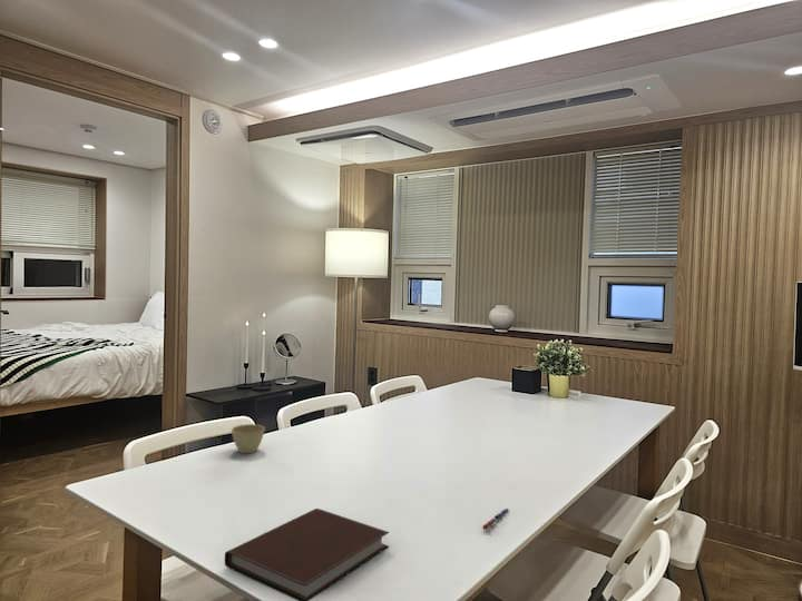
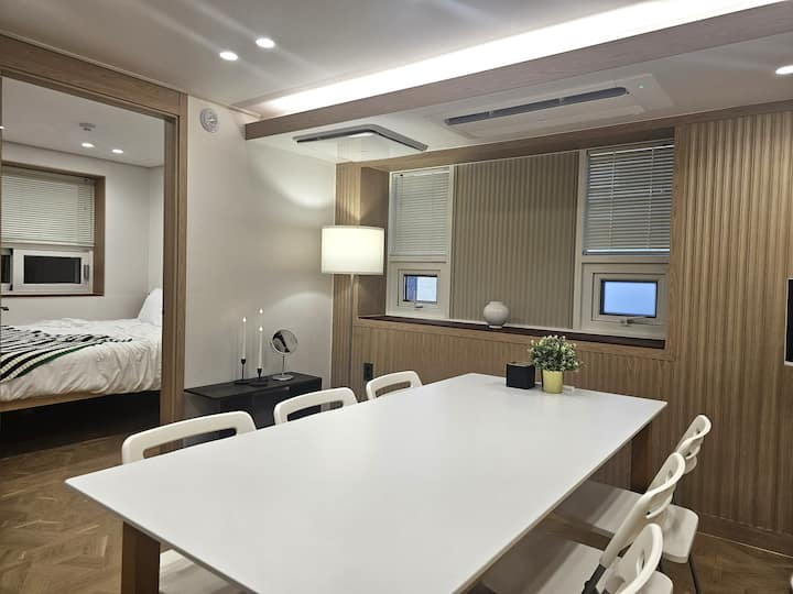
- pen (496, 516)
- notebook (310, 548)
- flower pot (247, 440)
